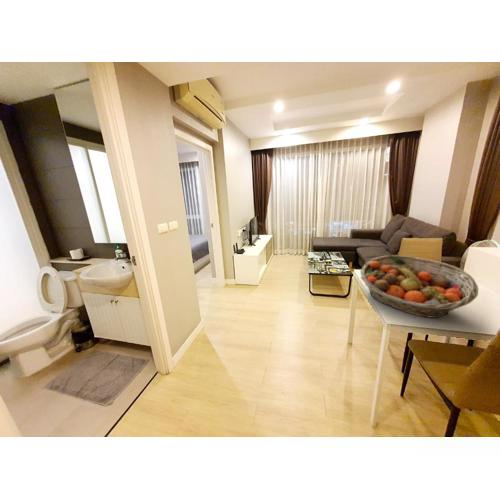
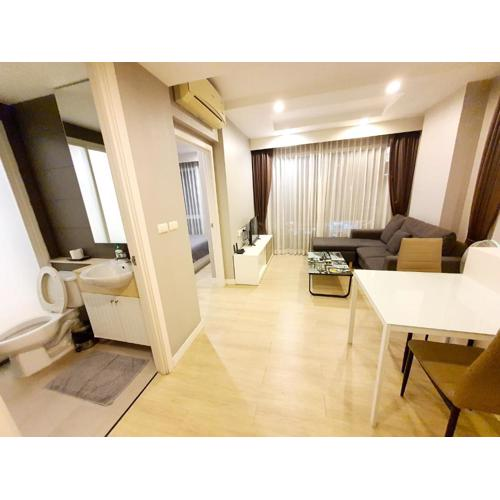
- fruit basket (408, 283)
